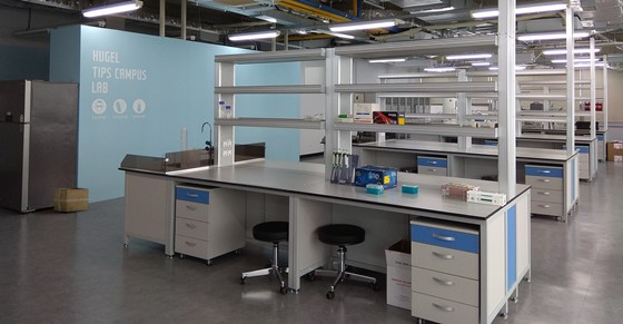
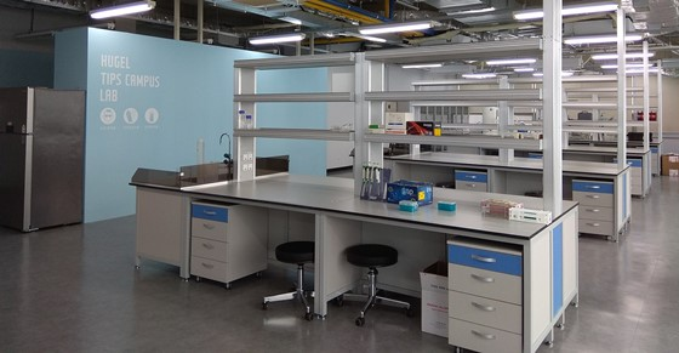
- cardboard box (71, 198)
